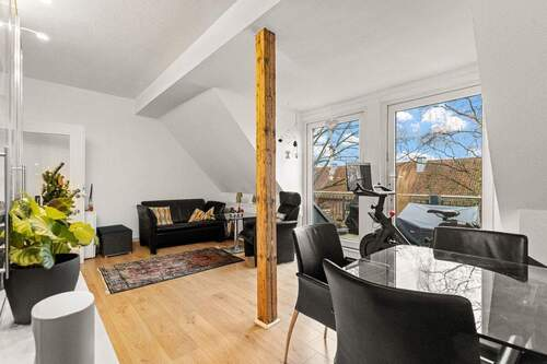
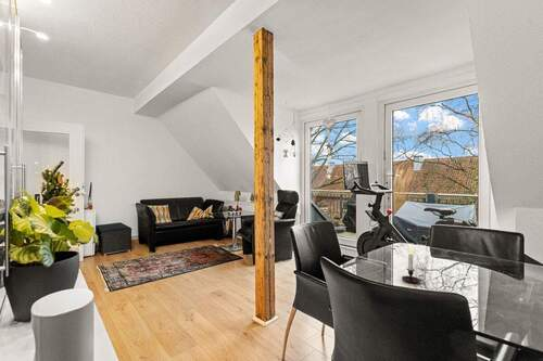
+ candle (412, 262)
